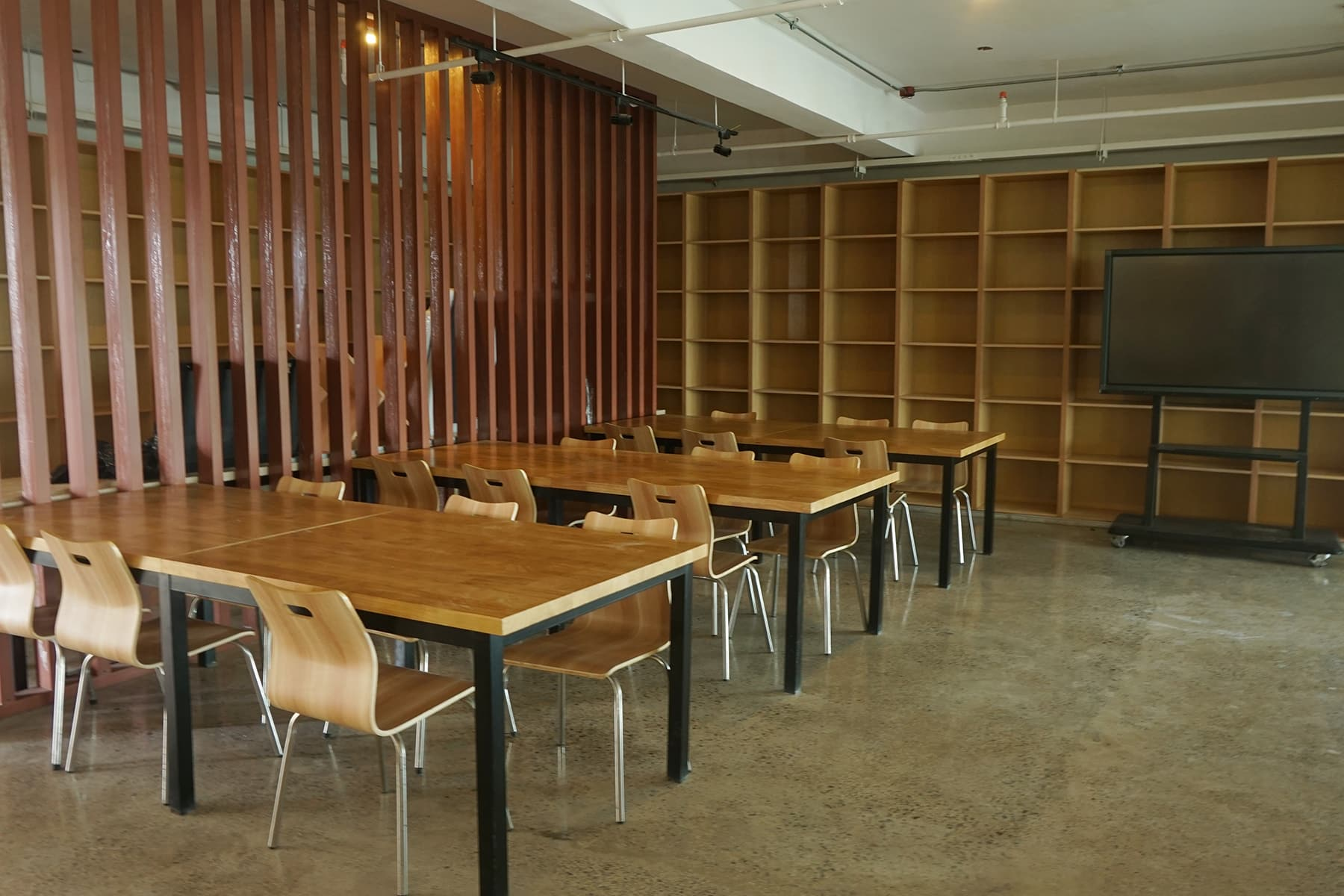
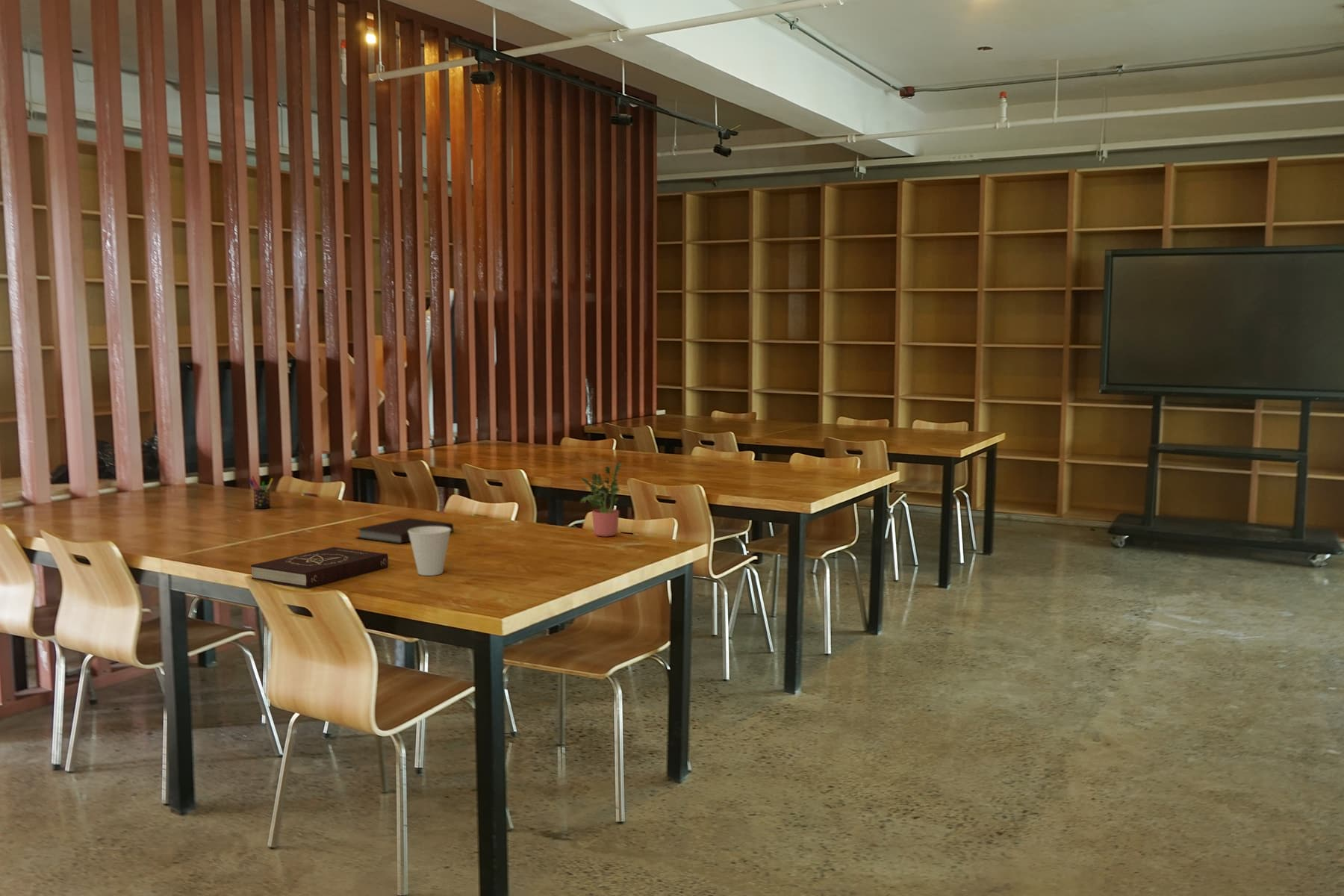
+ notebook (405, 530)
+ potted plant (594, 499)
+ pen holder (261, 491)
+ book (322, 566)
+ cup (429, 551)
